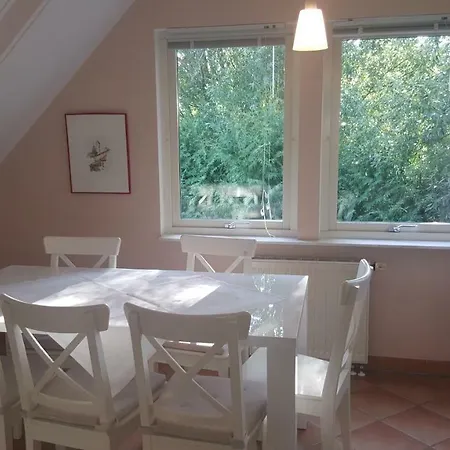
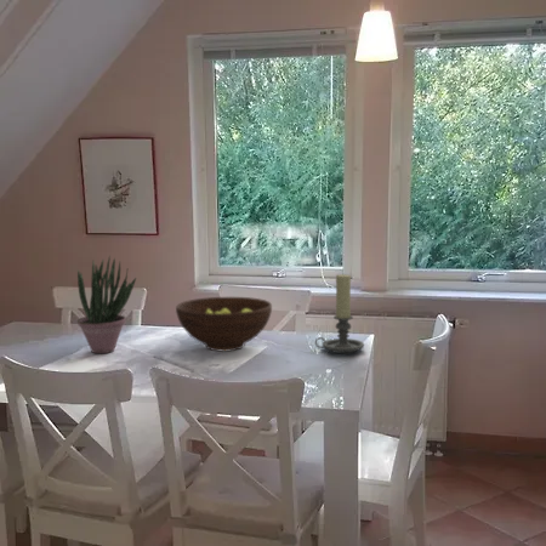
+ potted plant (106, 303)
+ candle holder (339, 312)
+ fruit bowl (224, 325)
